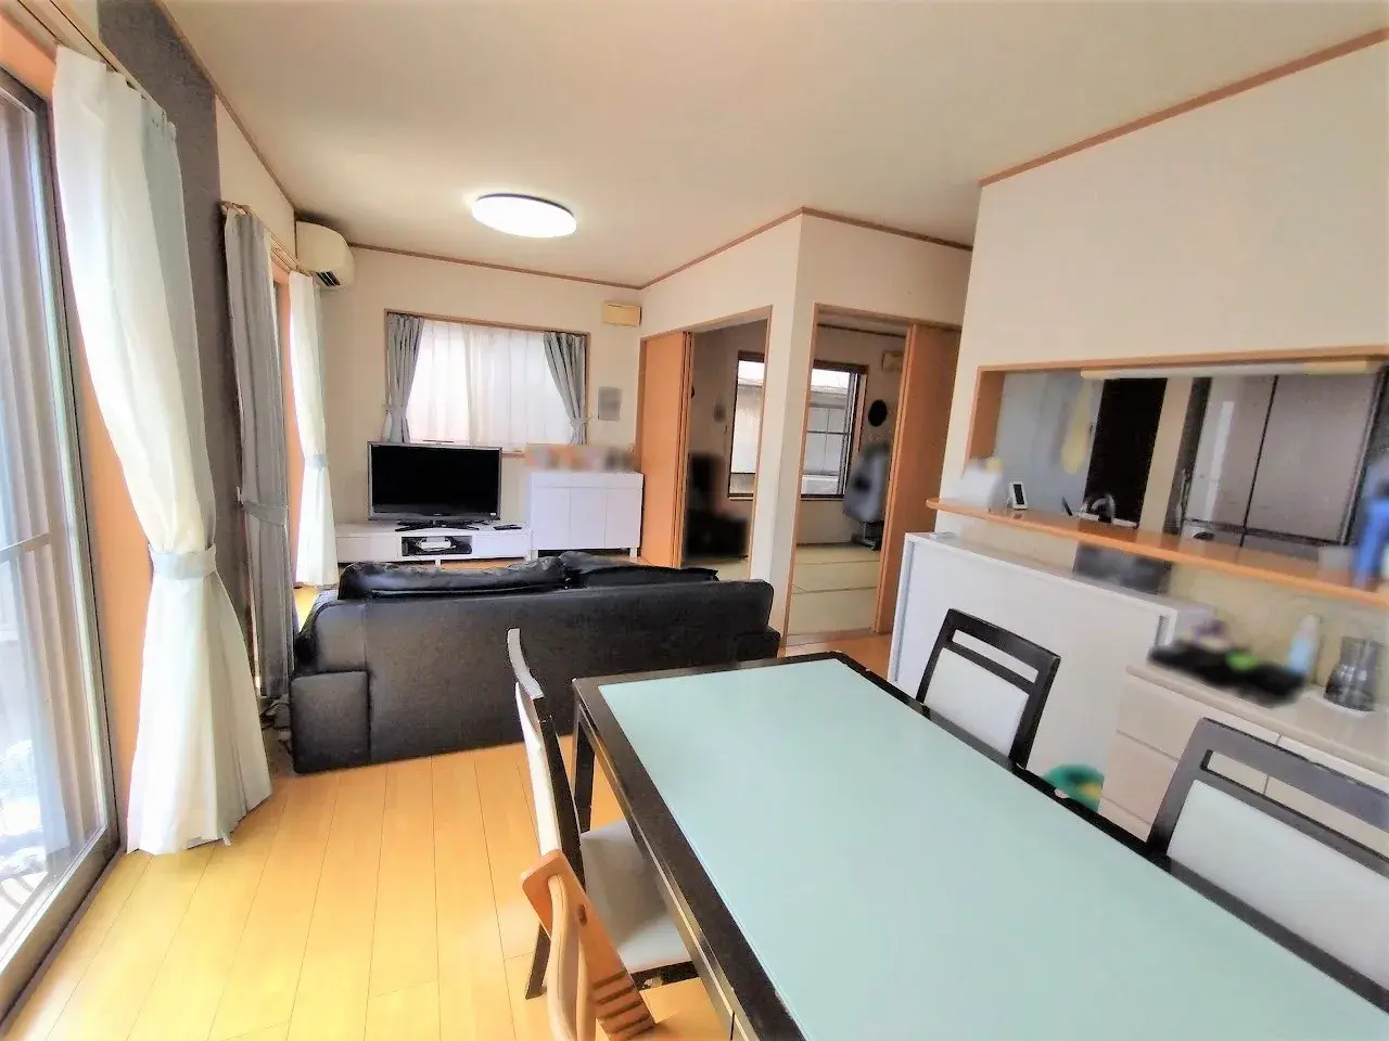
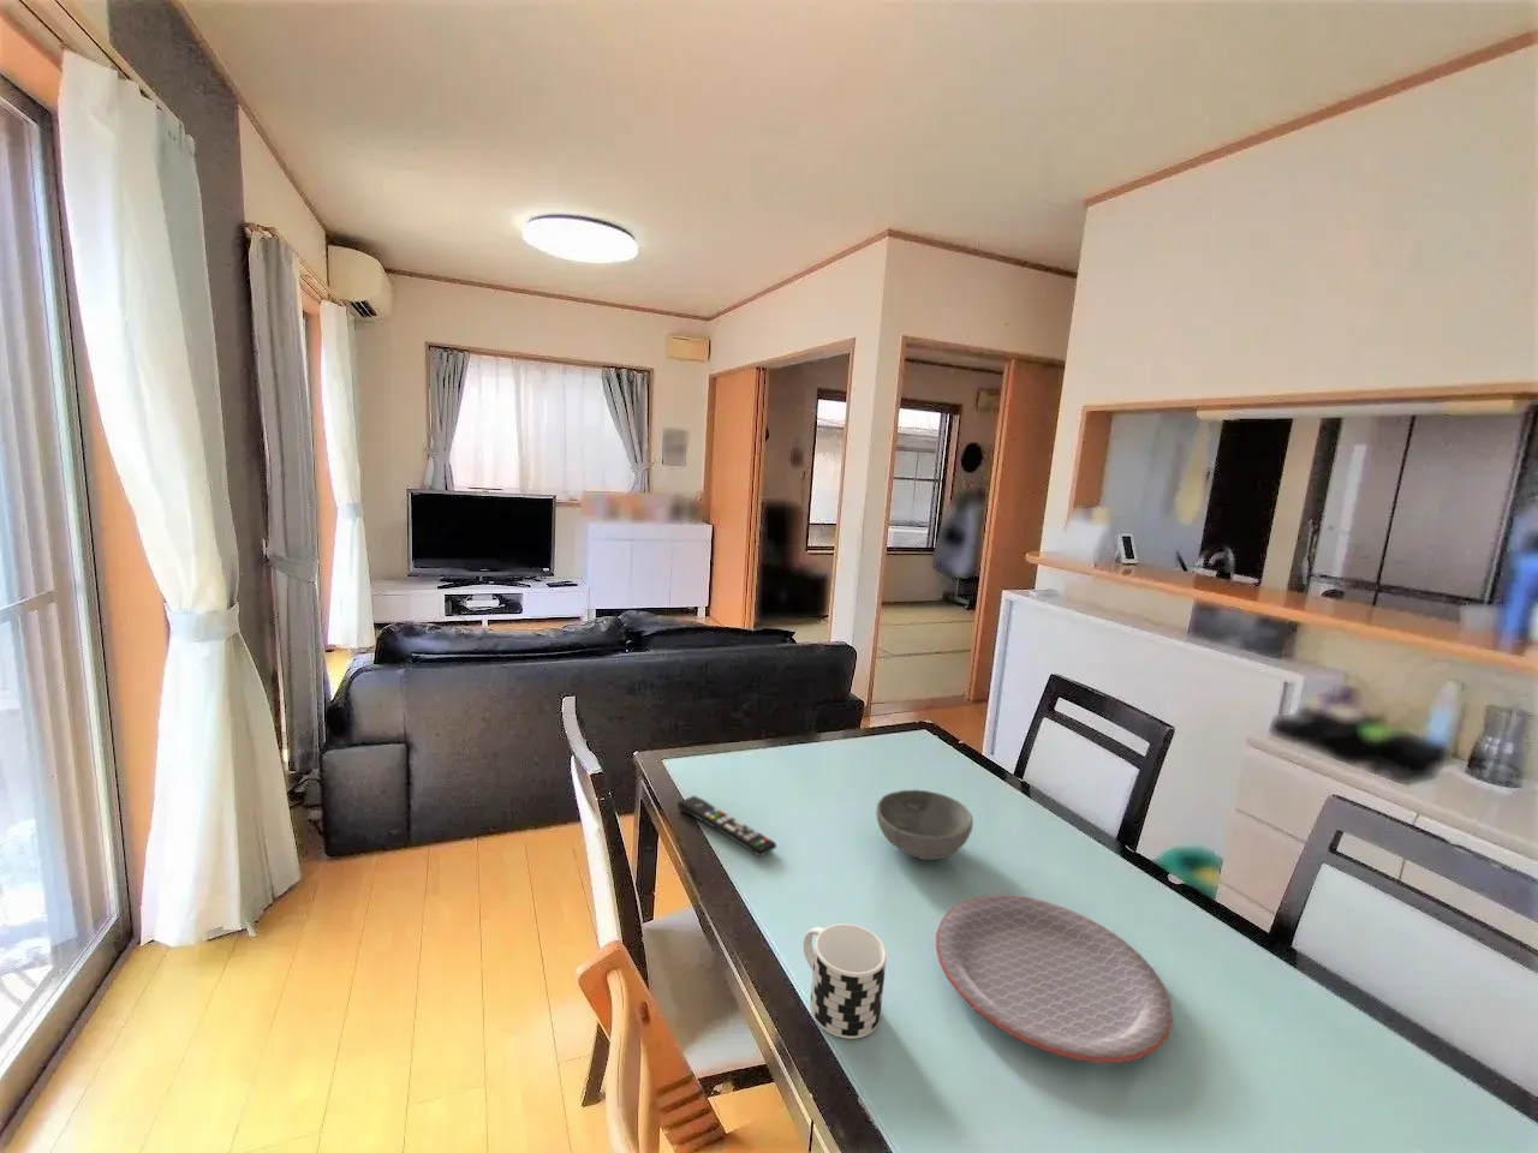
+ bowl (922, 827)
+ cup (839, 971)
+ plate (1045, 971)
+ remote control (723, 824)
